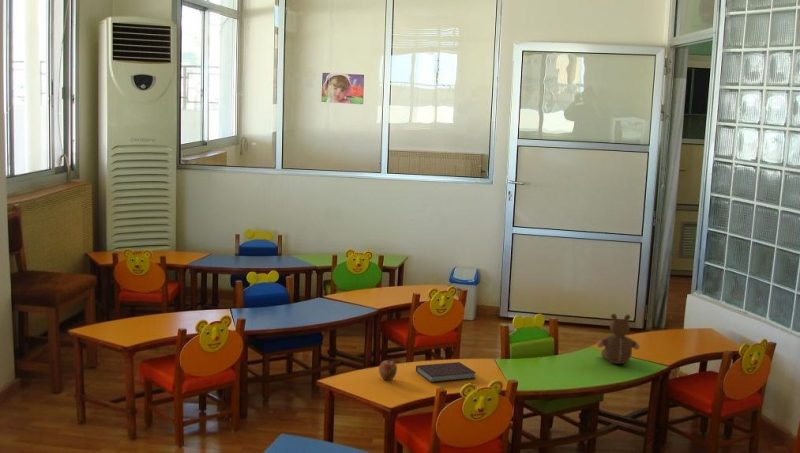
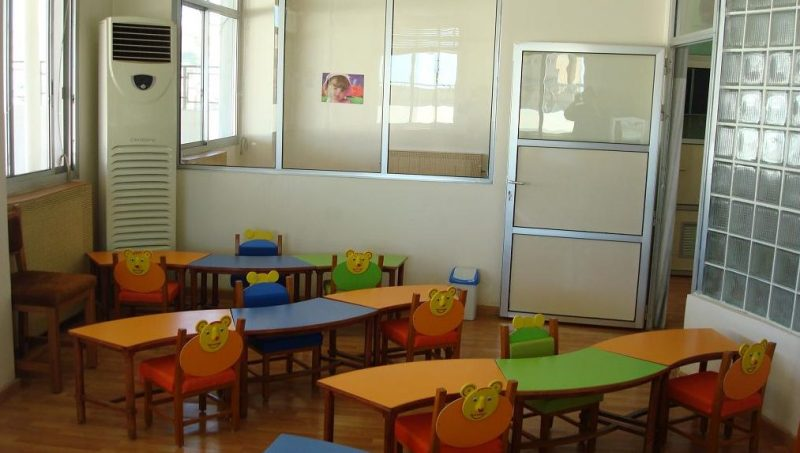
- apple (387, 369)
- notebook (445, 371)
- teddy bear (617, 337)
